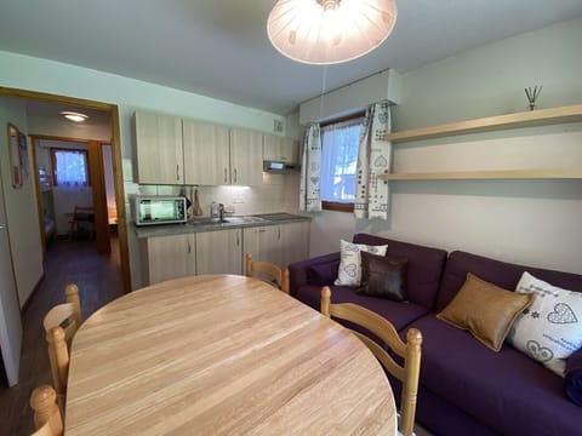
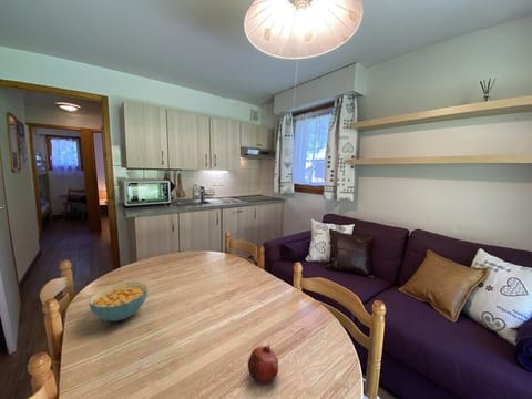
+ fruit (263, 360)
+ cereal bowl (120, 304)
